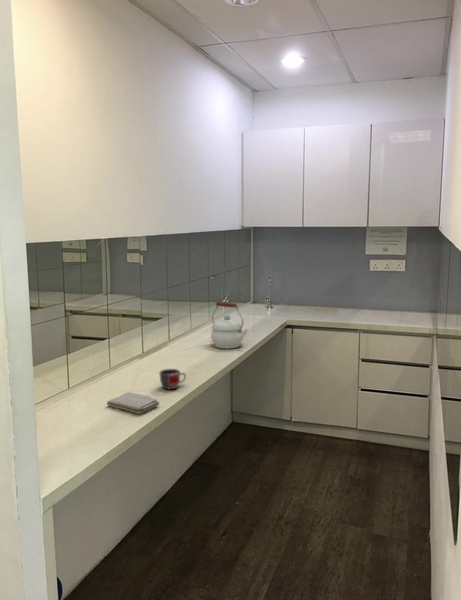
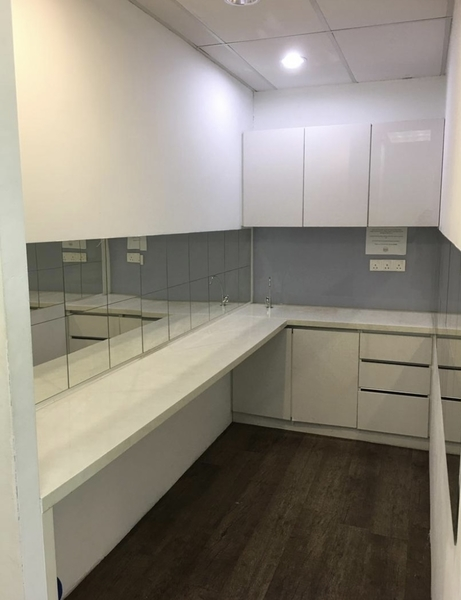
- mug (173, 378)
- washcloth (133, 402)
- kettle (229, 324)
